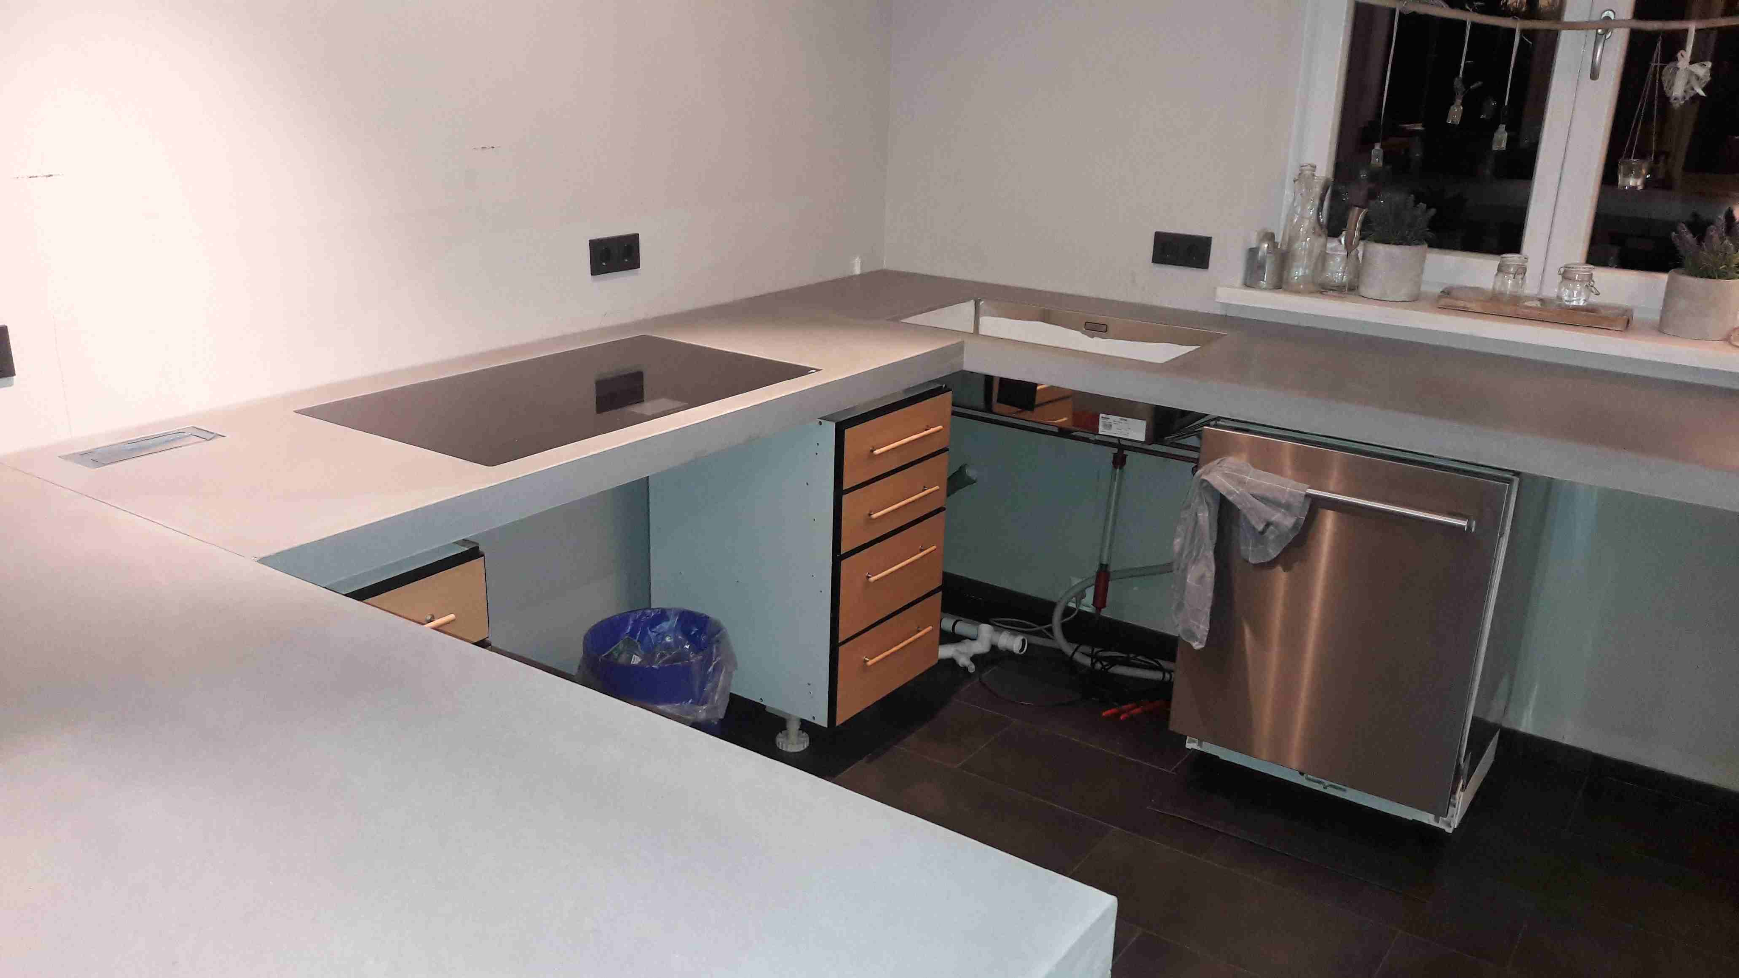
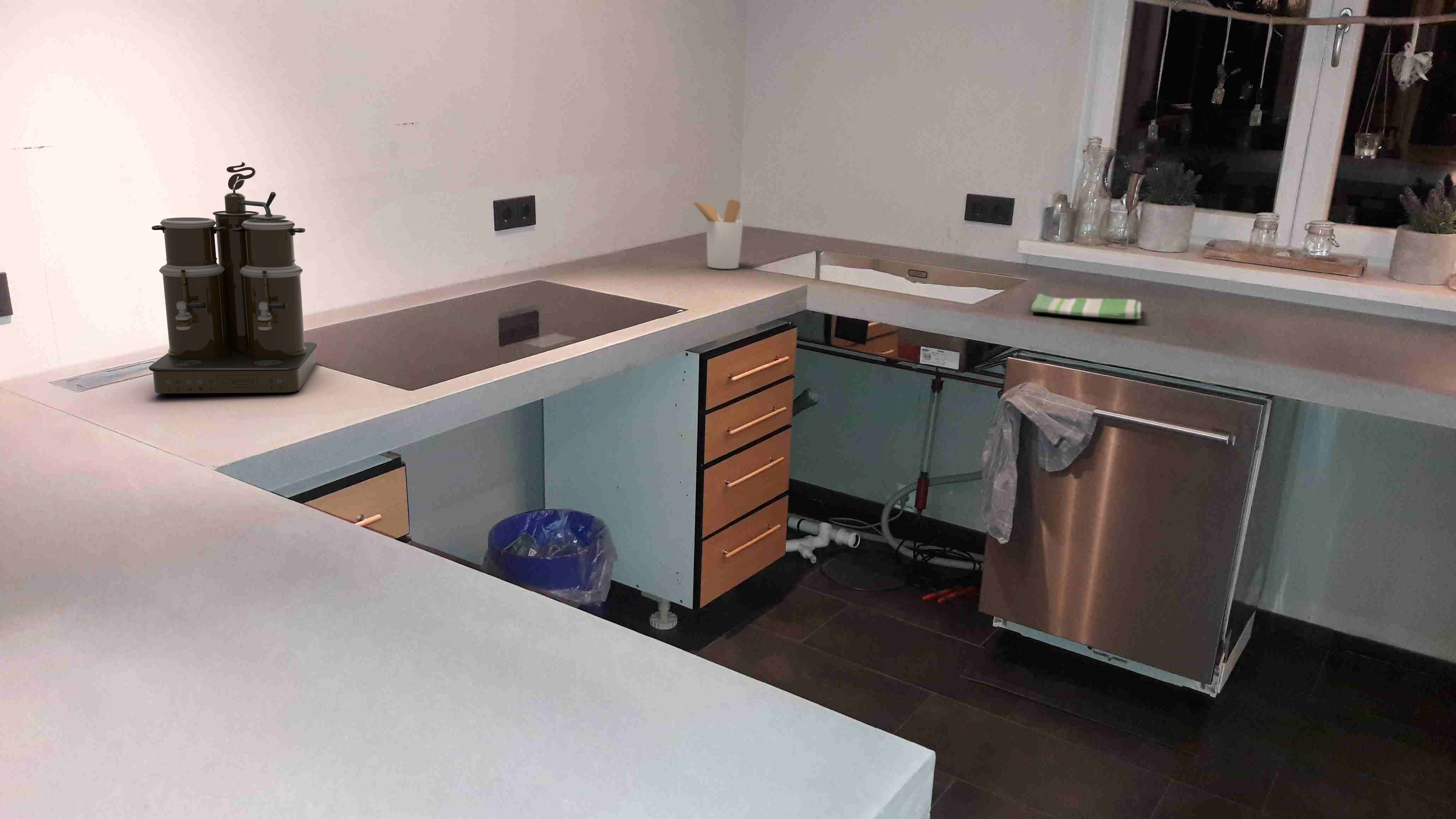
+ dish towel (1087, 306)
+ utensil holder (716, 232)
+ coffee maker (231, 274)
